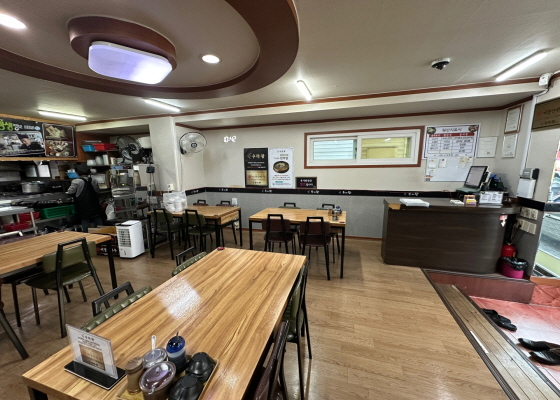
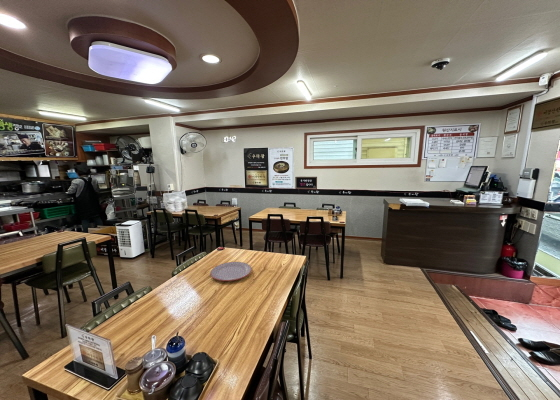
+ plate (231, 271)
